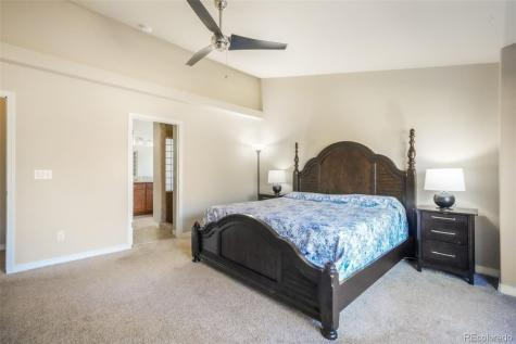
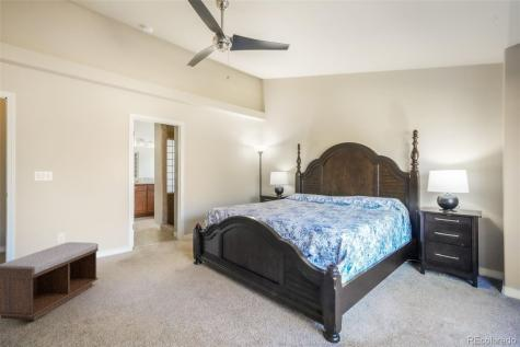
+ bench (53, 275)
